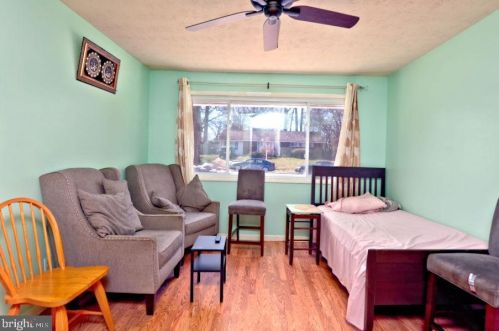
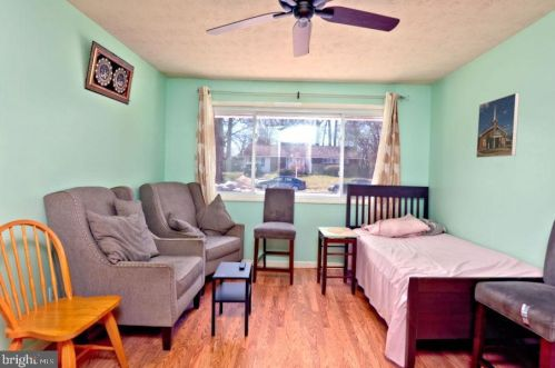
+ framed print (495, 128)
